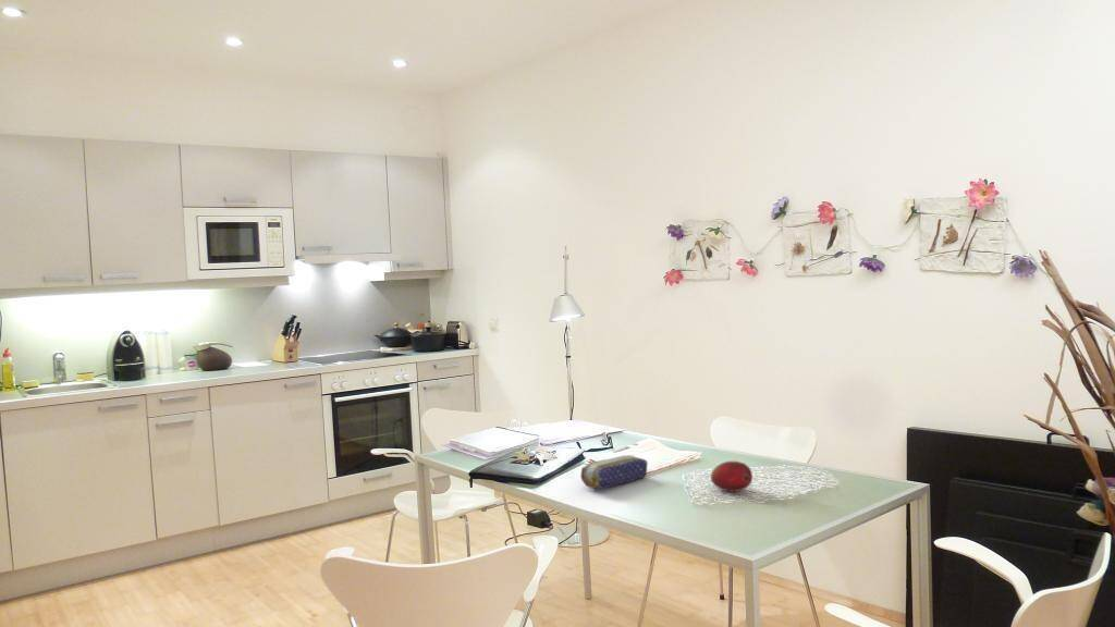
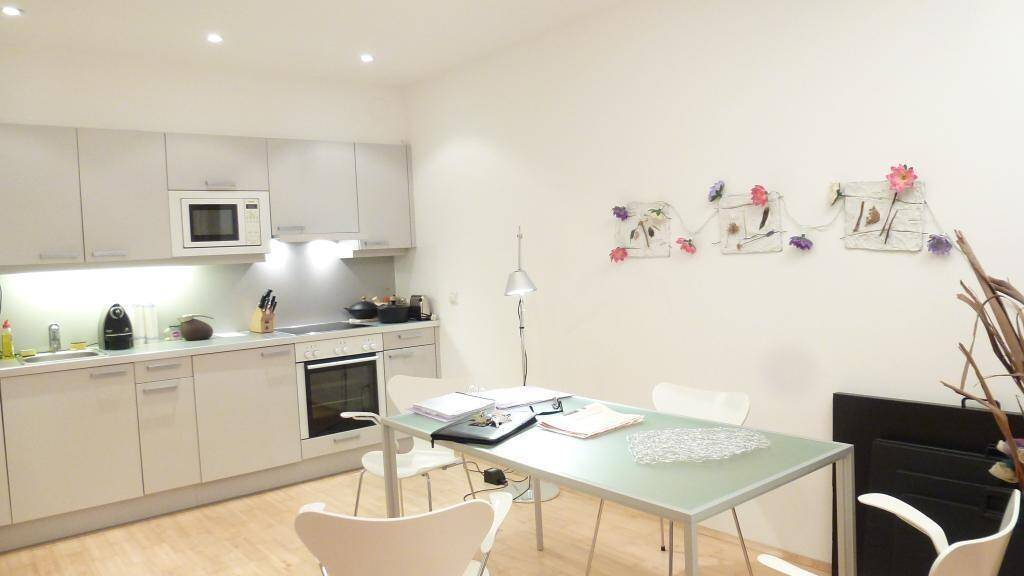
- pencil case (614, 470)
- fruit (731, 476)
